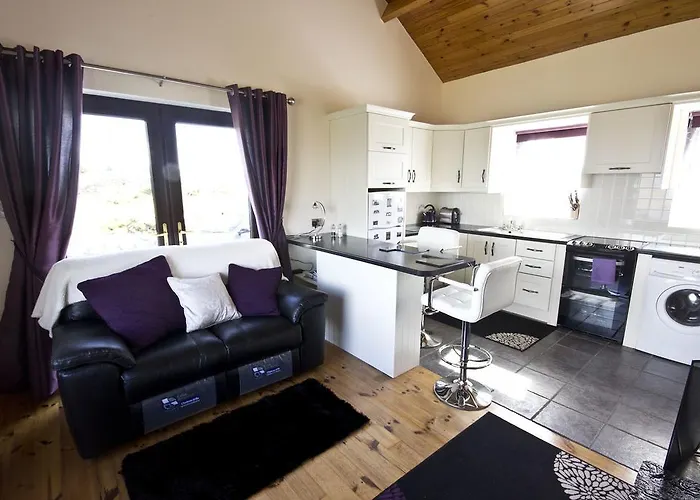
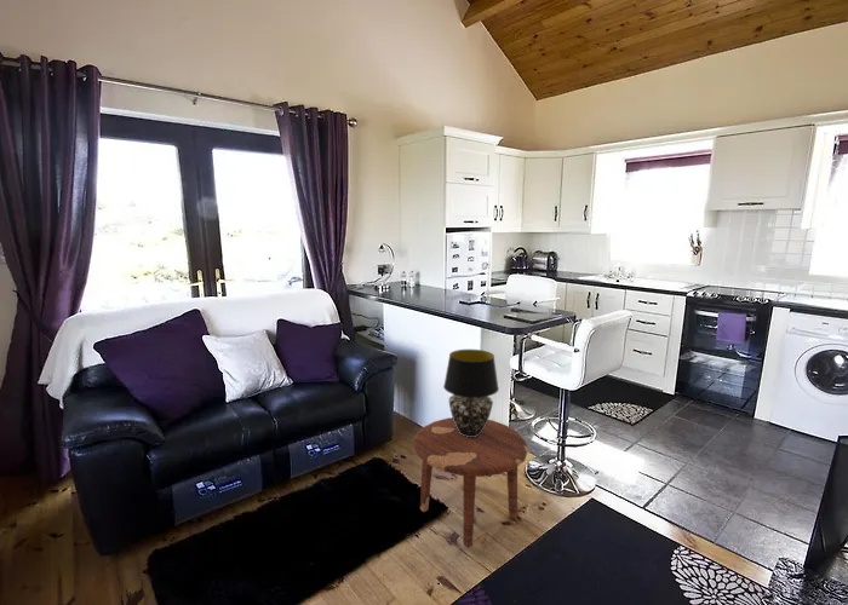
+ side table (469, 477)
+ table lamp (470, 393)
